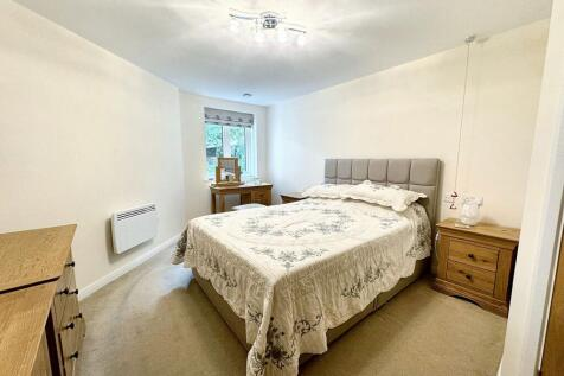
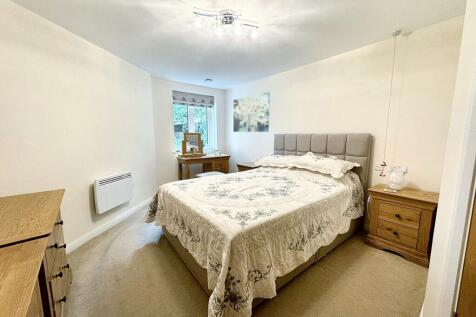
+ wall art (249, 114)
